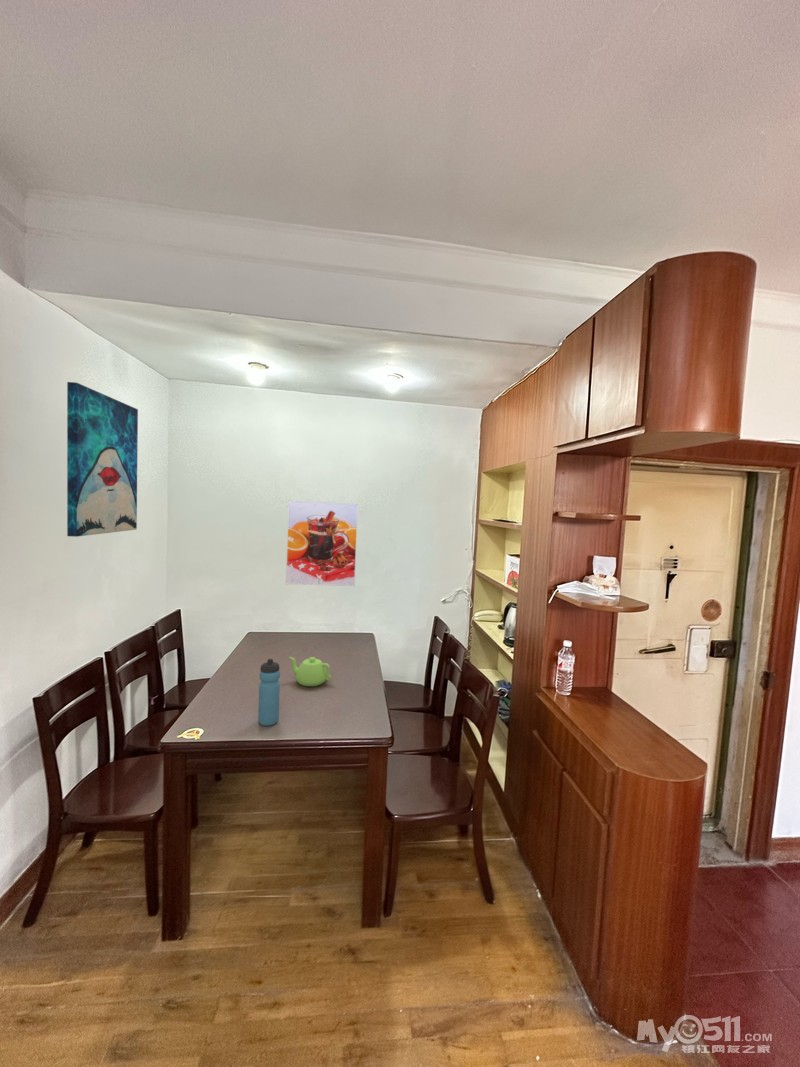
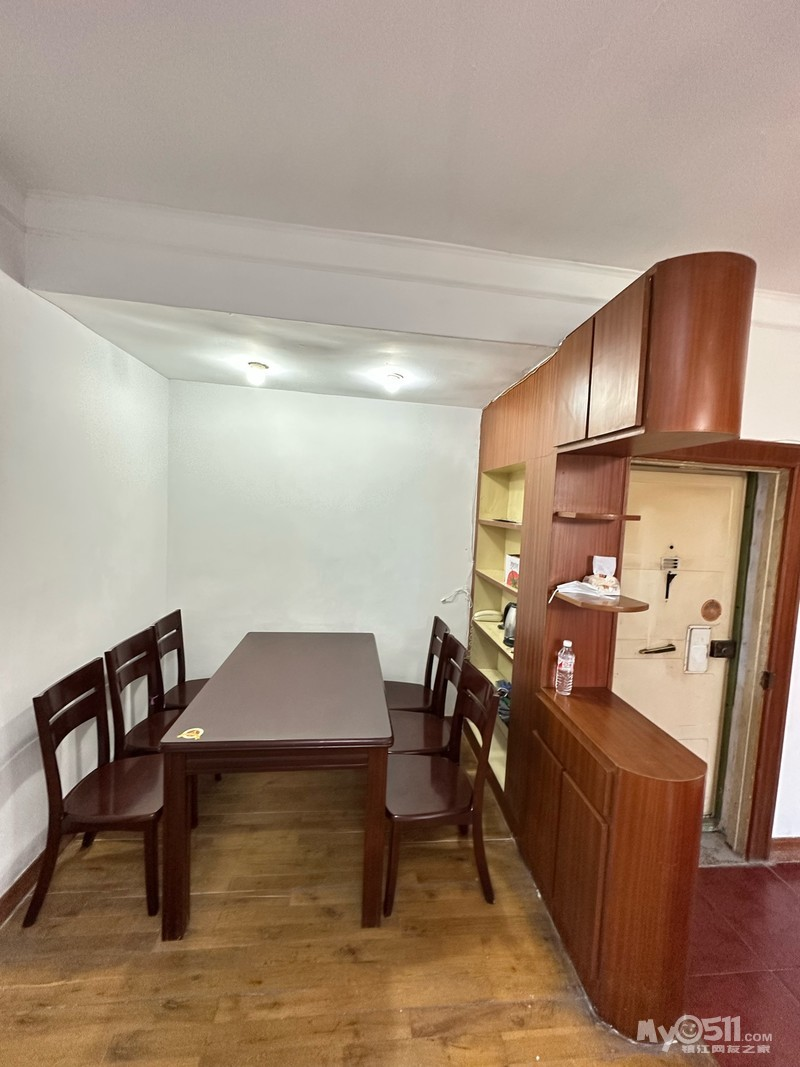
- wall art (106, 465)
- teapot (309, 670)
- water bottle (269, 690)
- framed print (322, 543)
